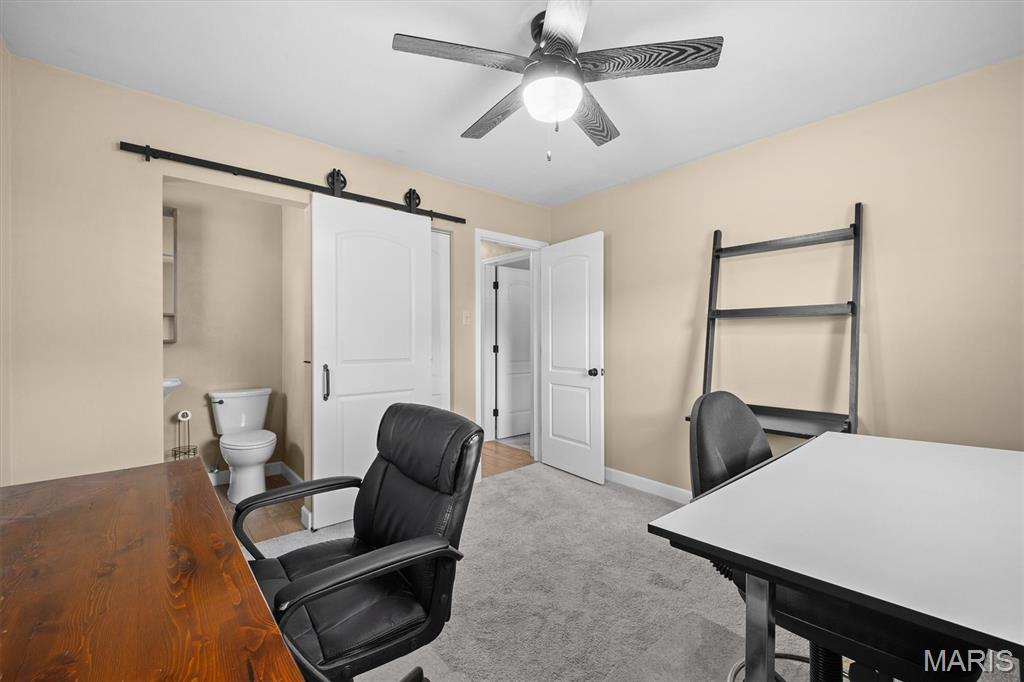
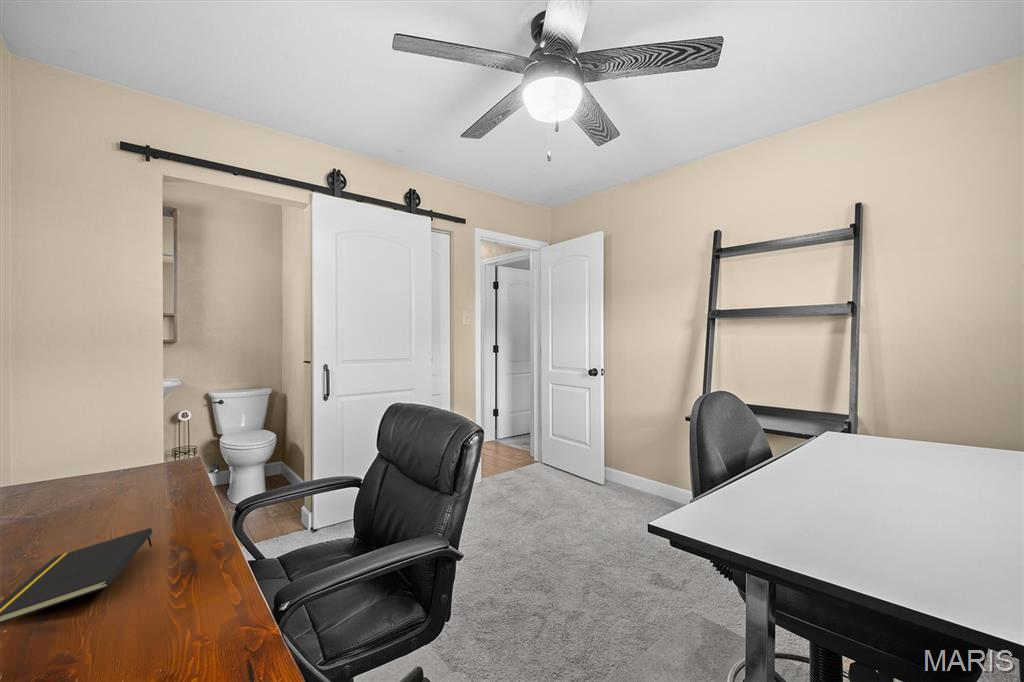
+ notepad (79, 570)
